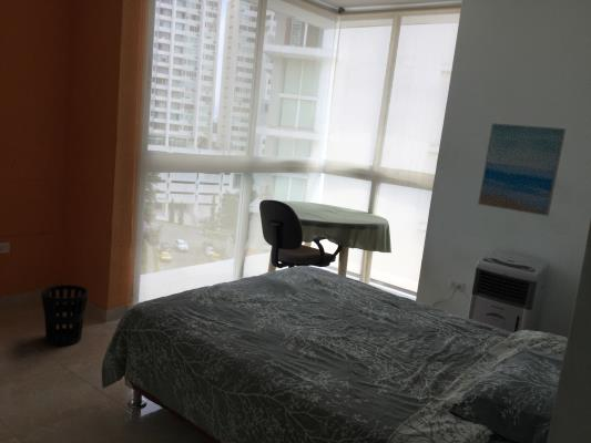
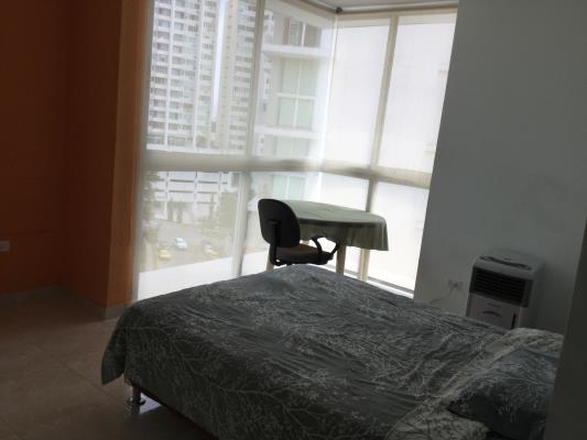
- wall art (519, 168)
- wastebasket (65, 316)
